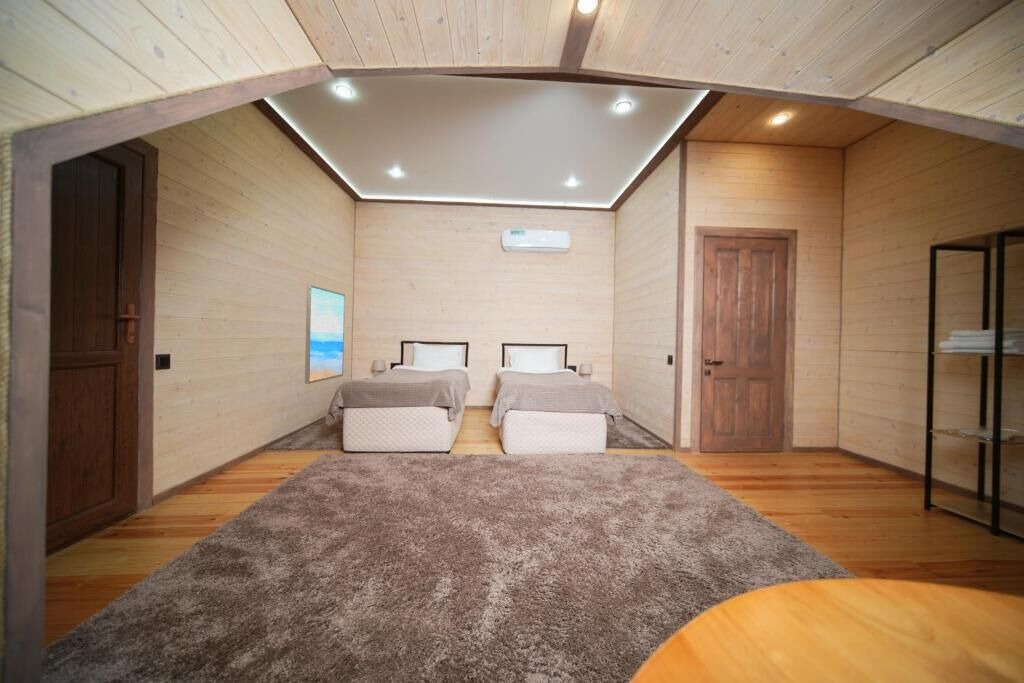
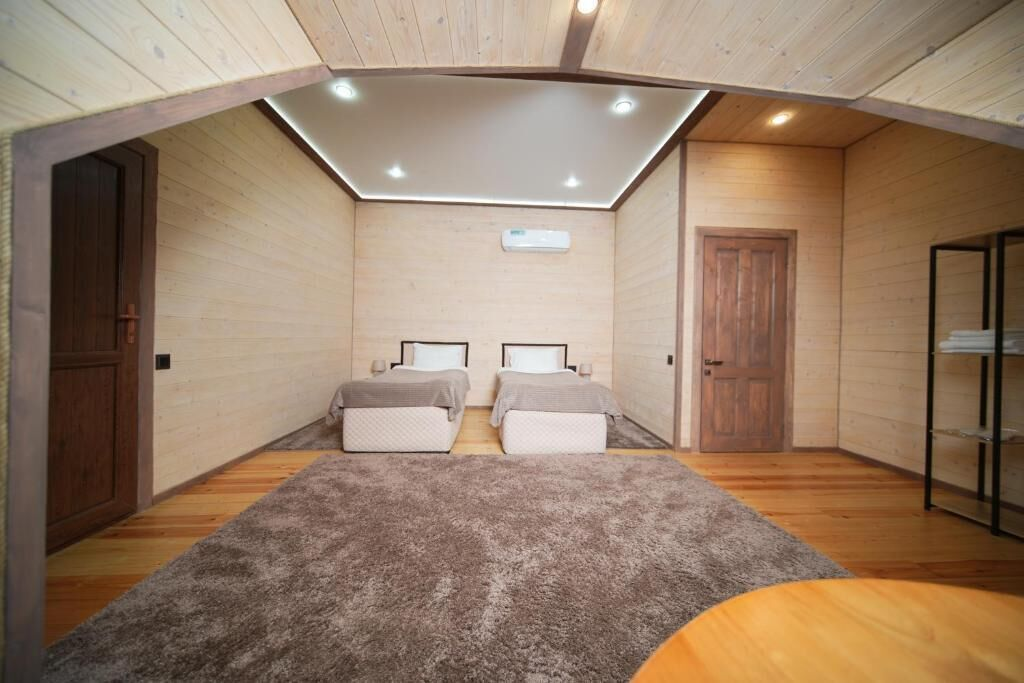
- wall art (326, 334)
